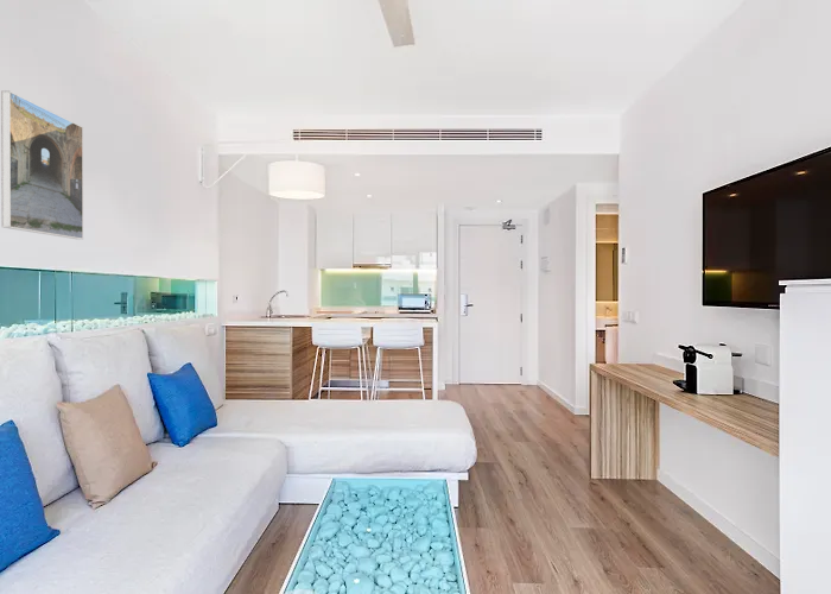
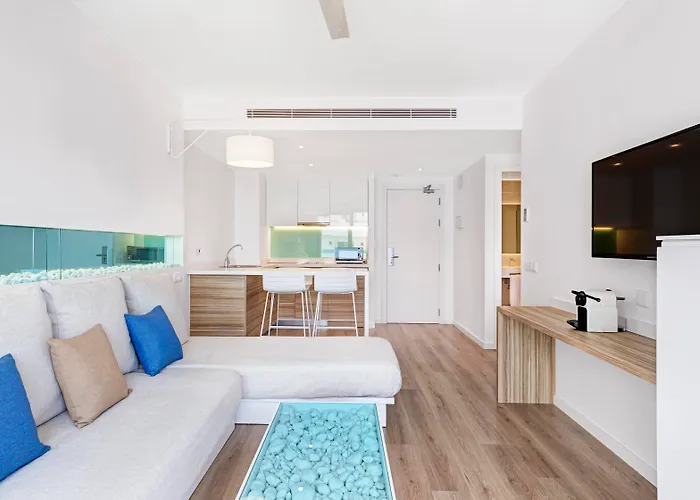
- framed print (46, 172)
